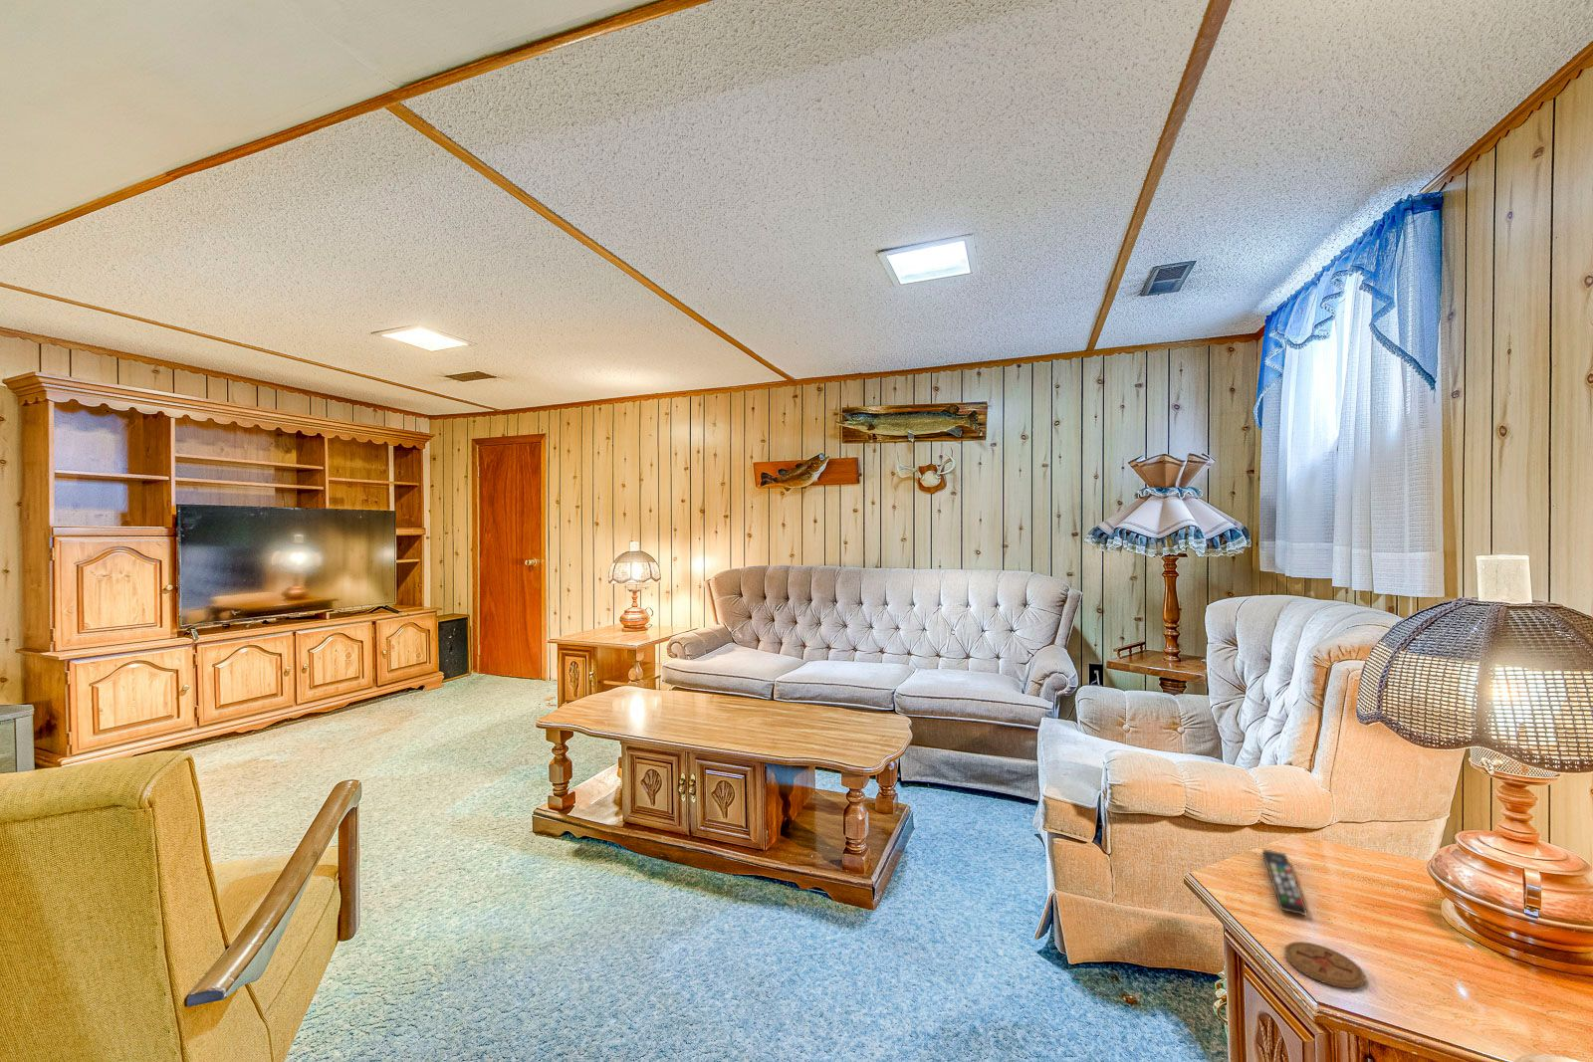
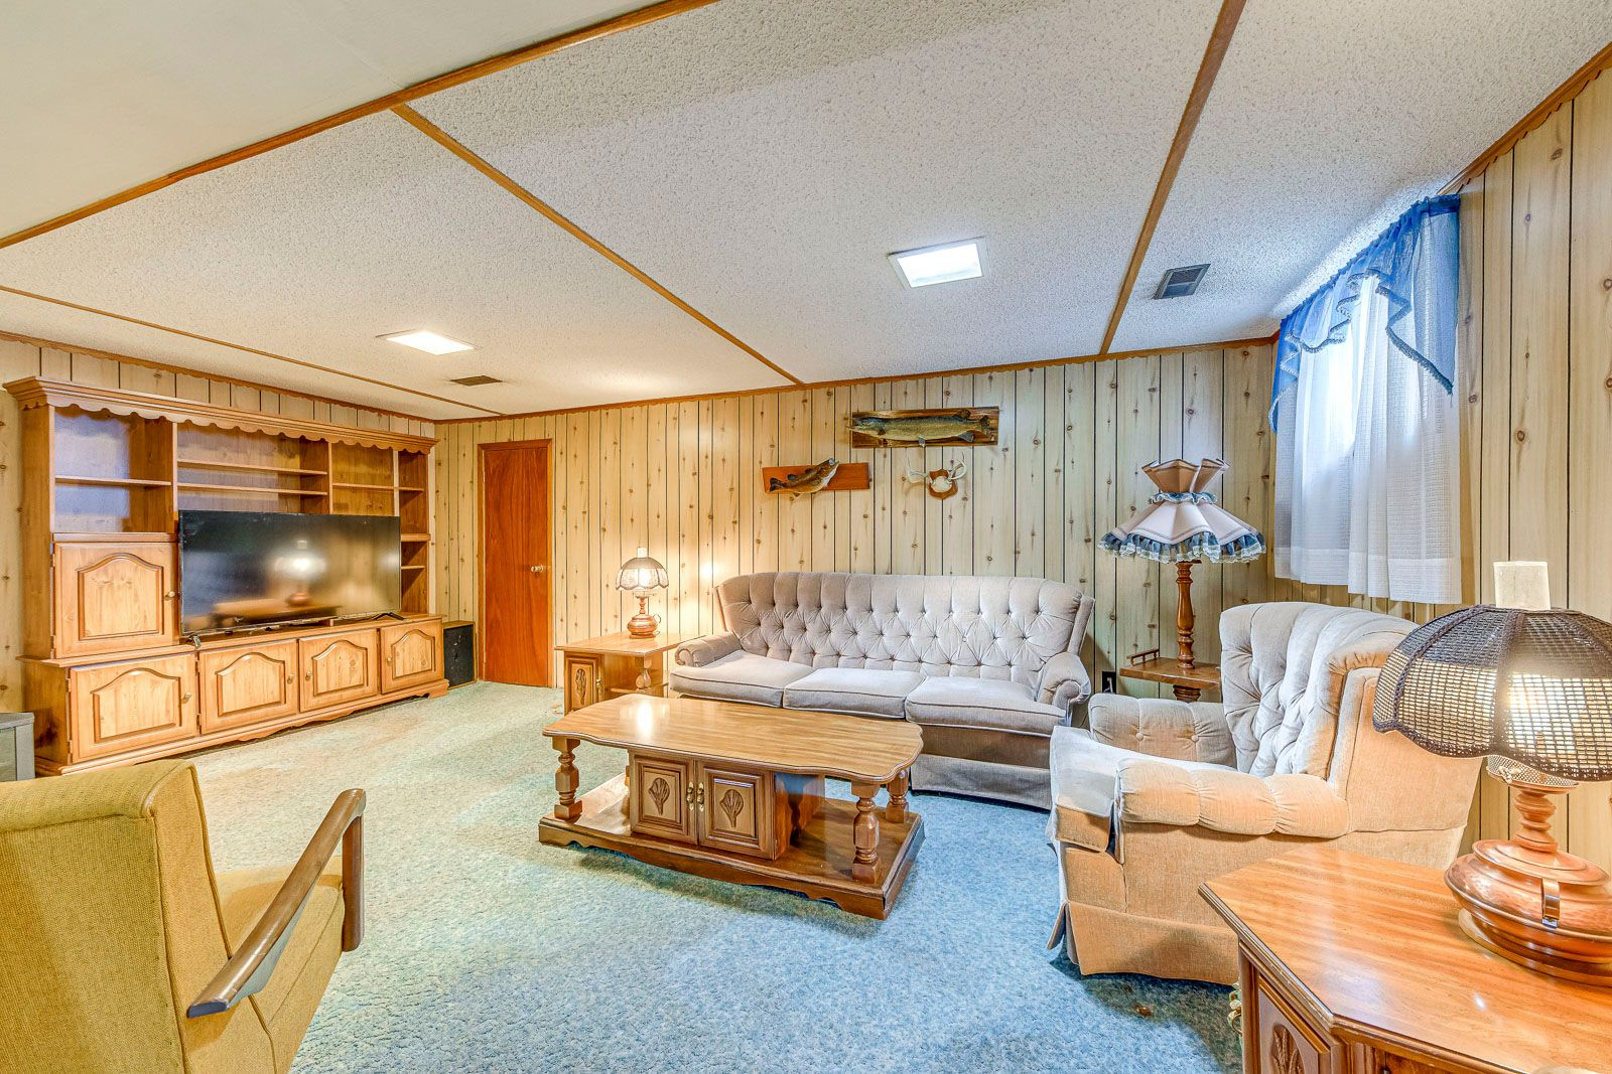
- coaster (1323, 964)
- remote control (1282, 878)
